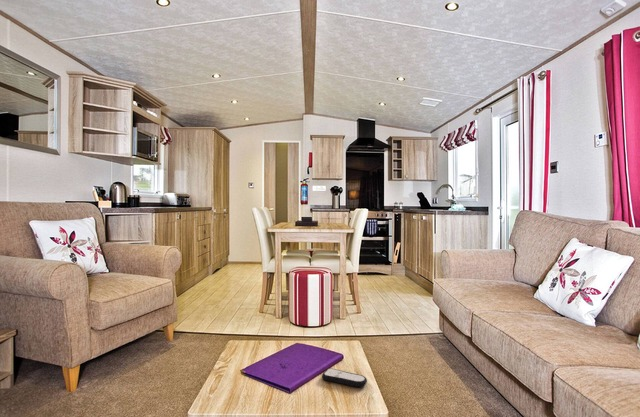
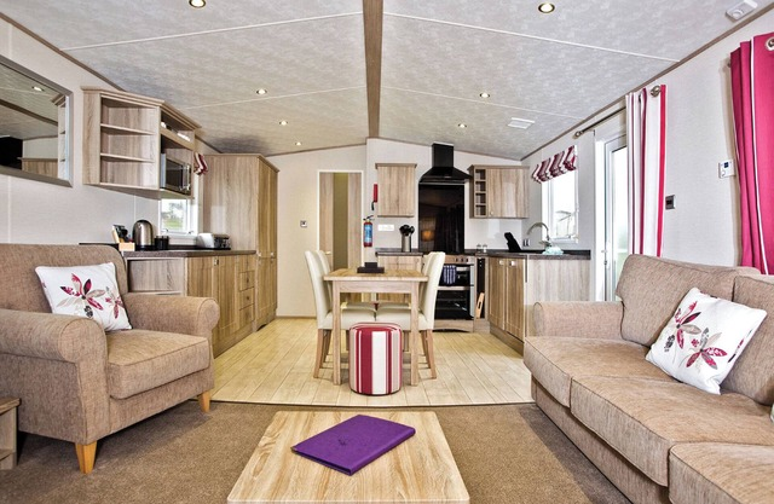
- remote control (344, 377)
